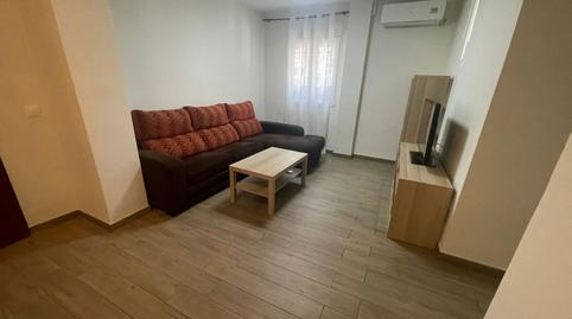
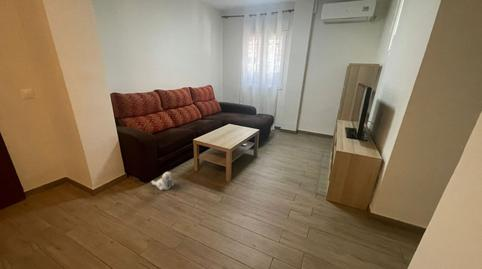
+ plush toy (162, 178)
